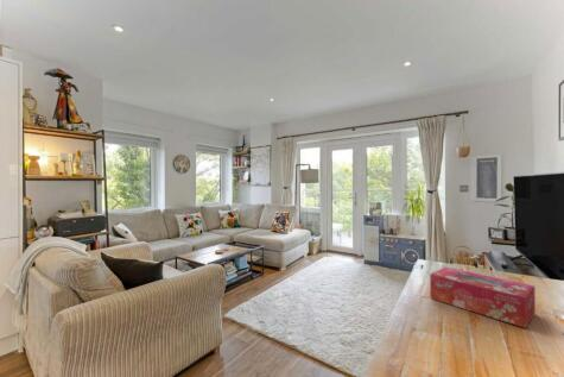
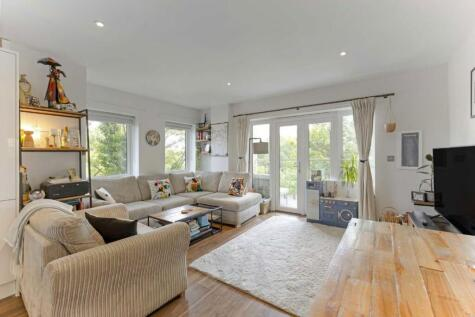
- tissue box (479, 291)
